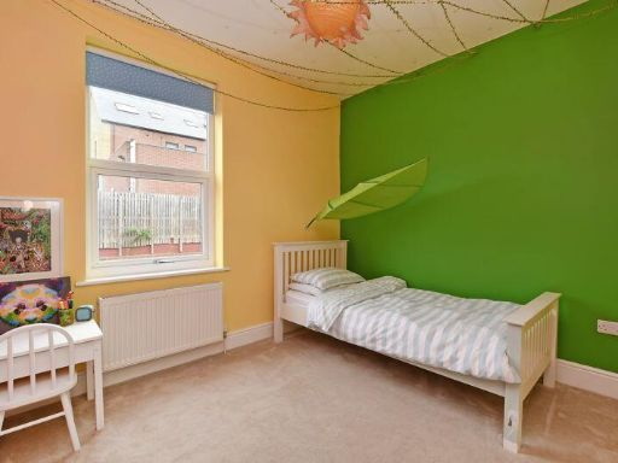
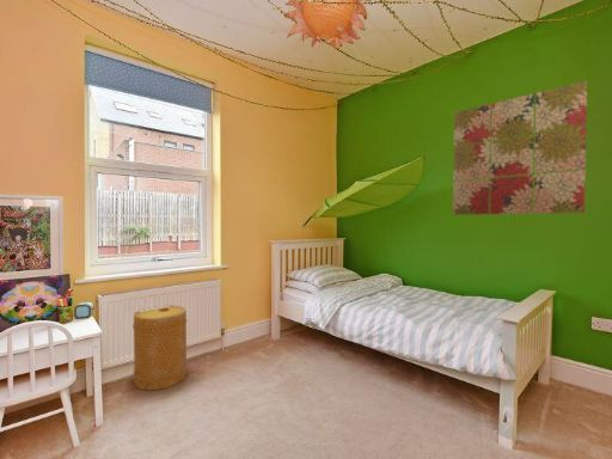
+ basket (160, 344)
+ wall art (510, 157)
